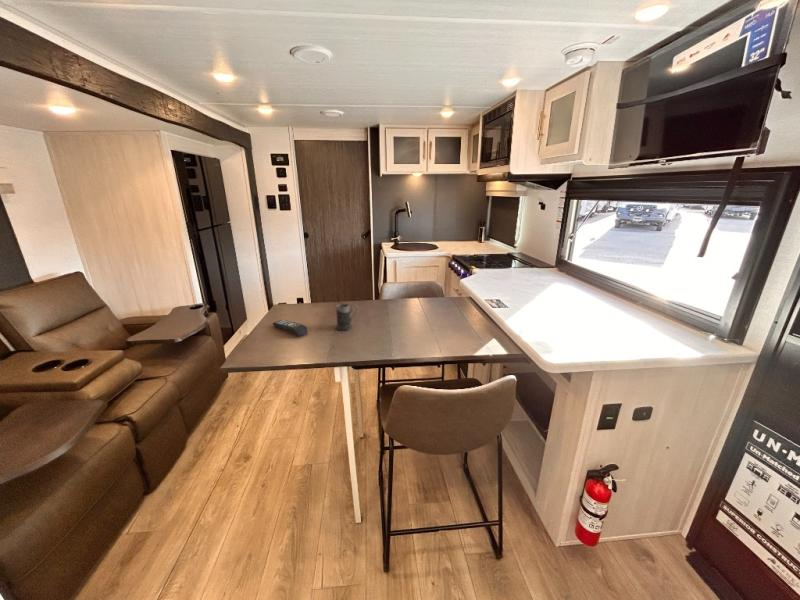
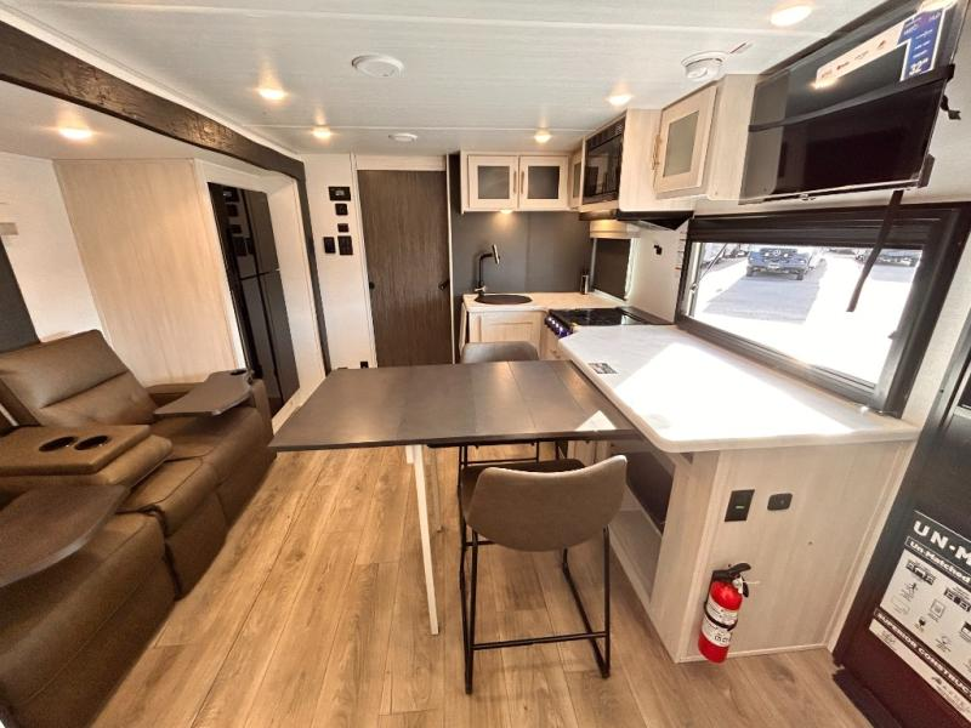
- remote control (290, 326)
- mug (346, 315)
